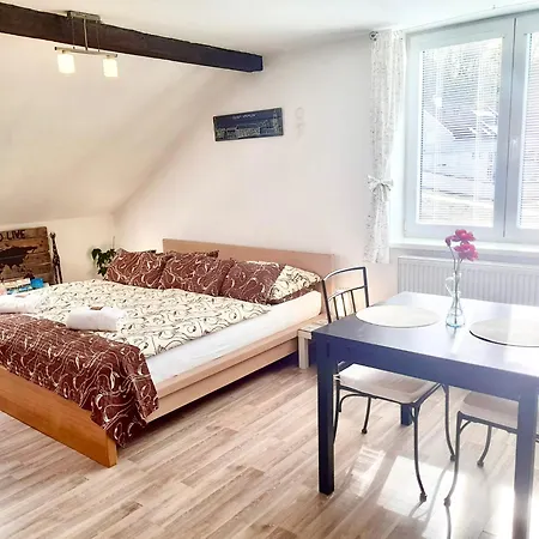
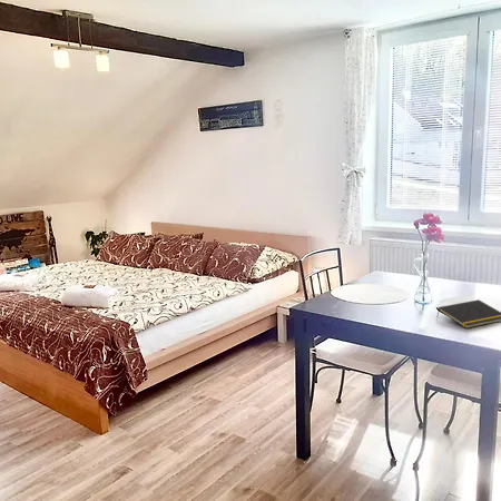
+ notepad (472, 313)
